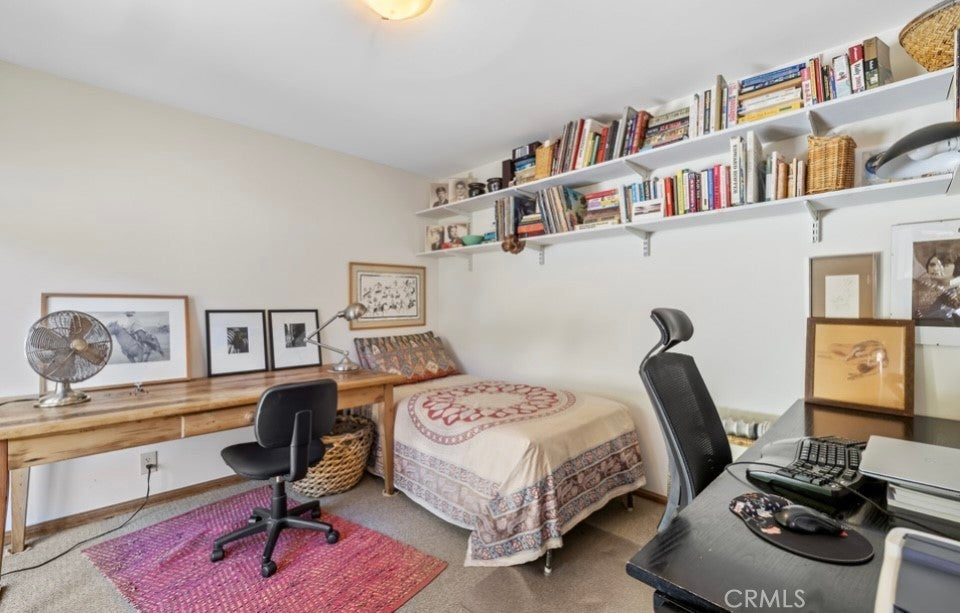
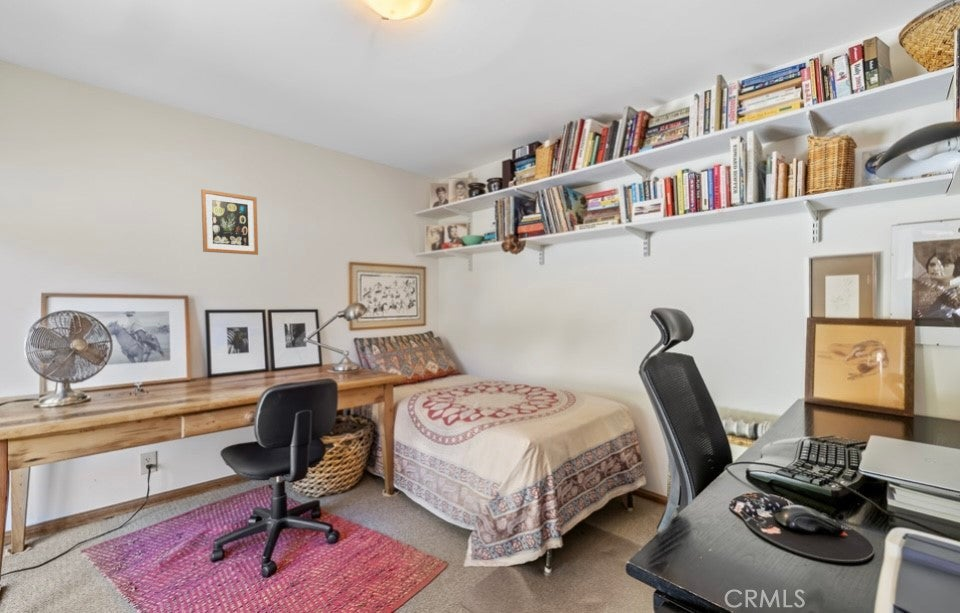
+ wall art (230, 223)
